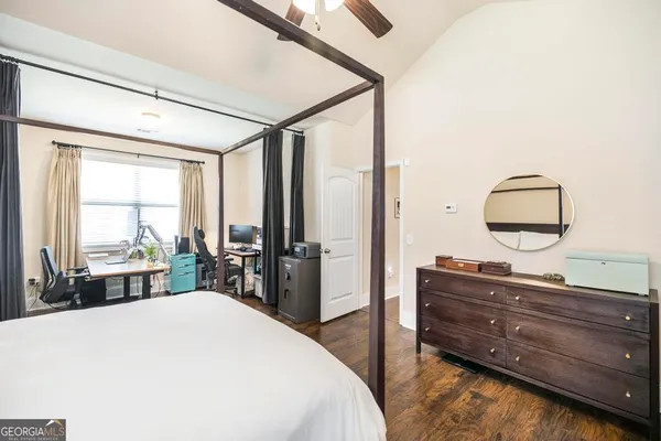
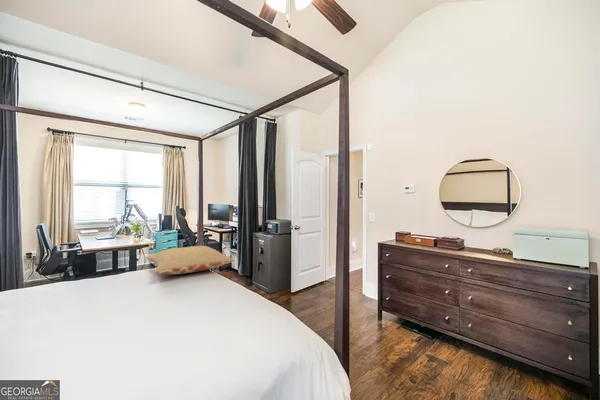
+ pillow (189, 259)
